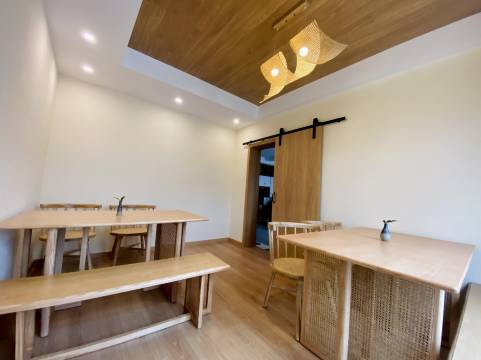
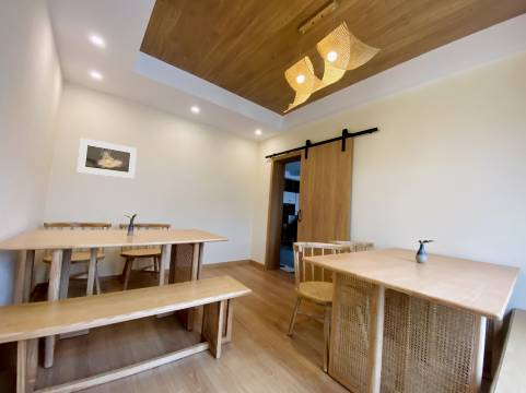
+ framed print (108, 159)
